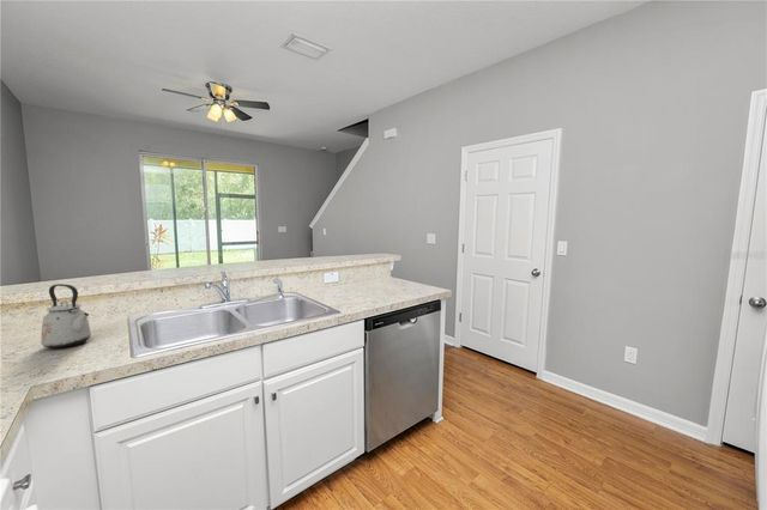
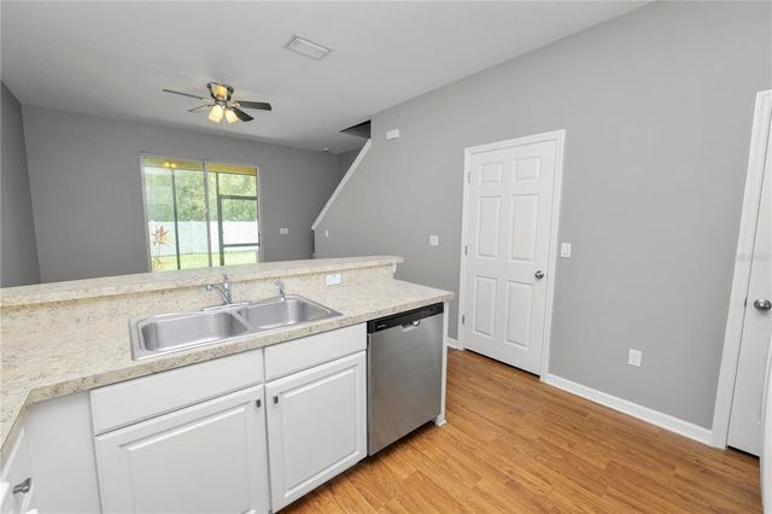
- kettle (70, 315)
